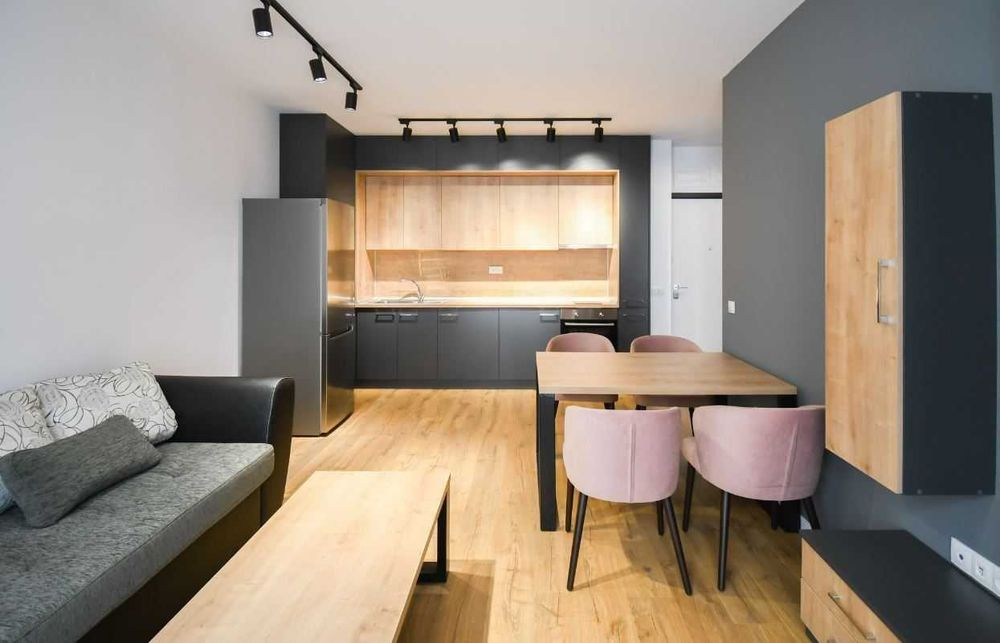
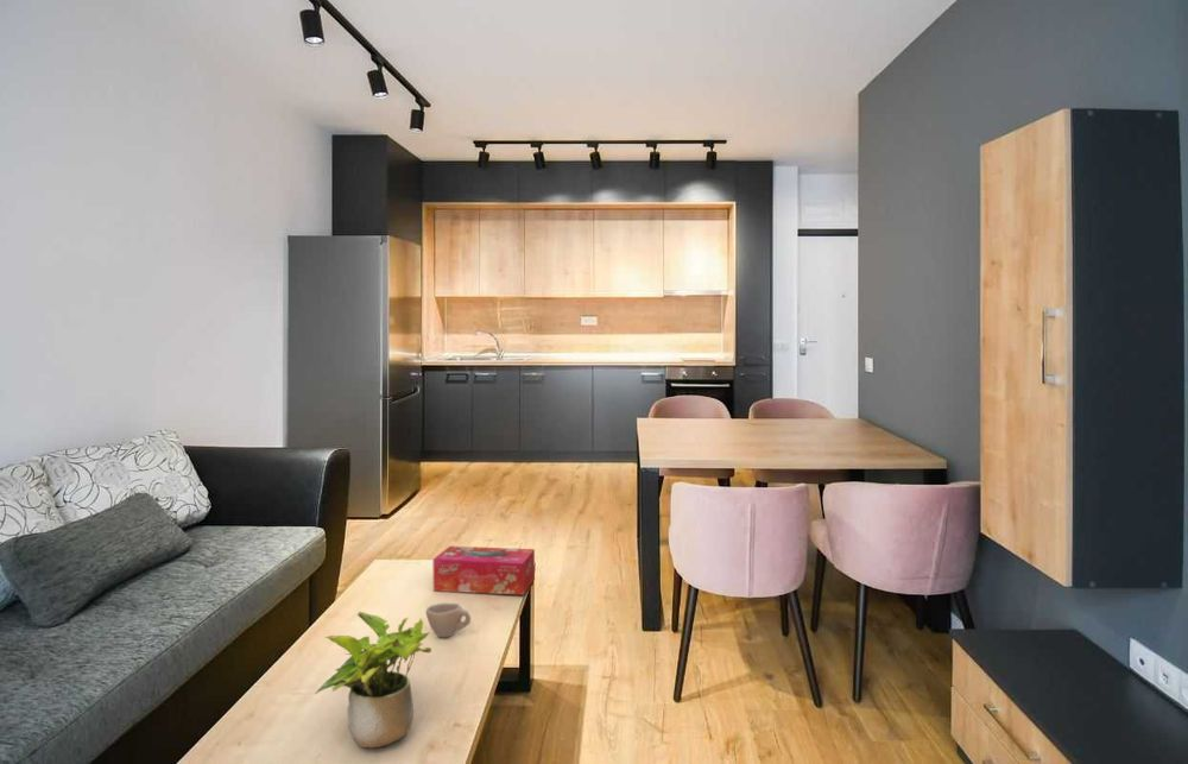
+ tissue box (485, 569)
+ cup (449, 620)
+ potted plant (374, 675)
